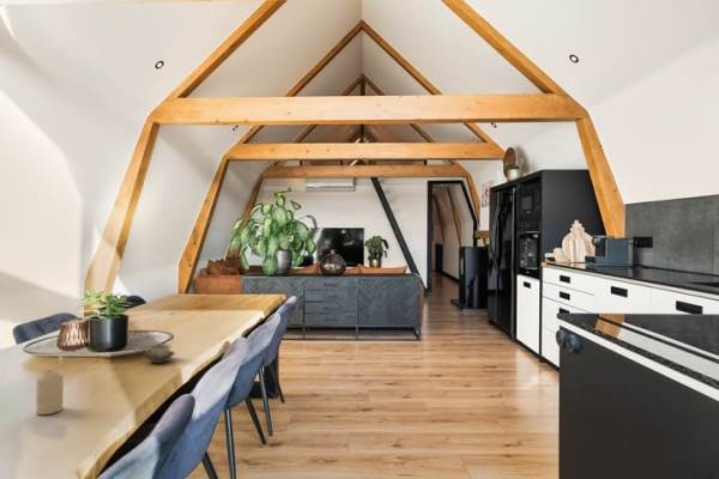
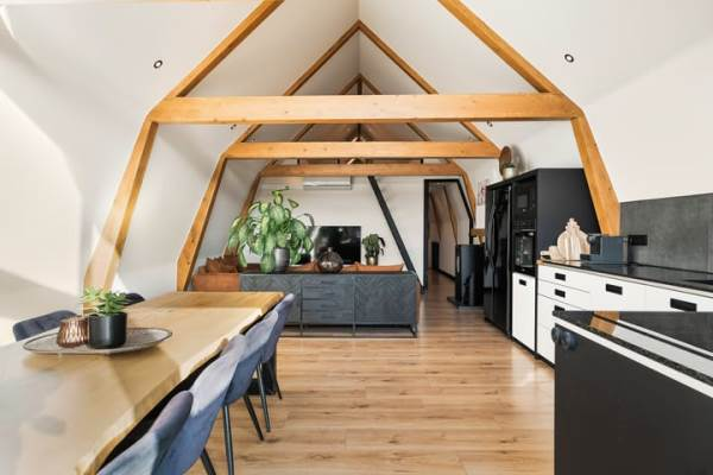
- cup (159, 353)
- candle (49, 390)
